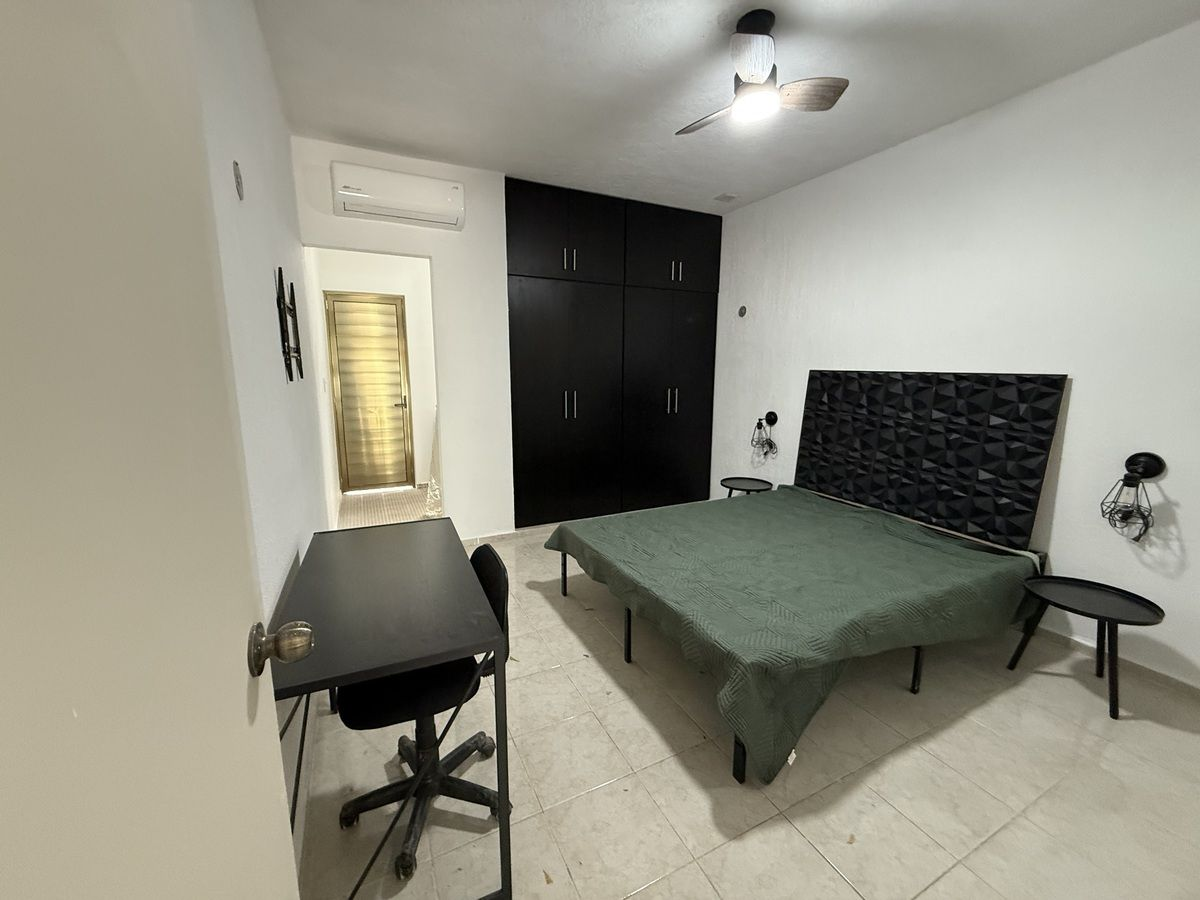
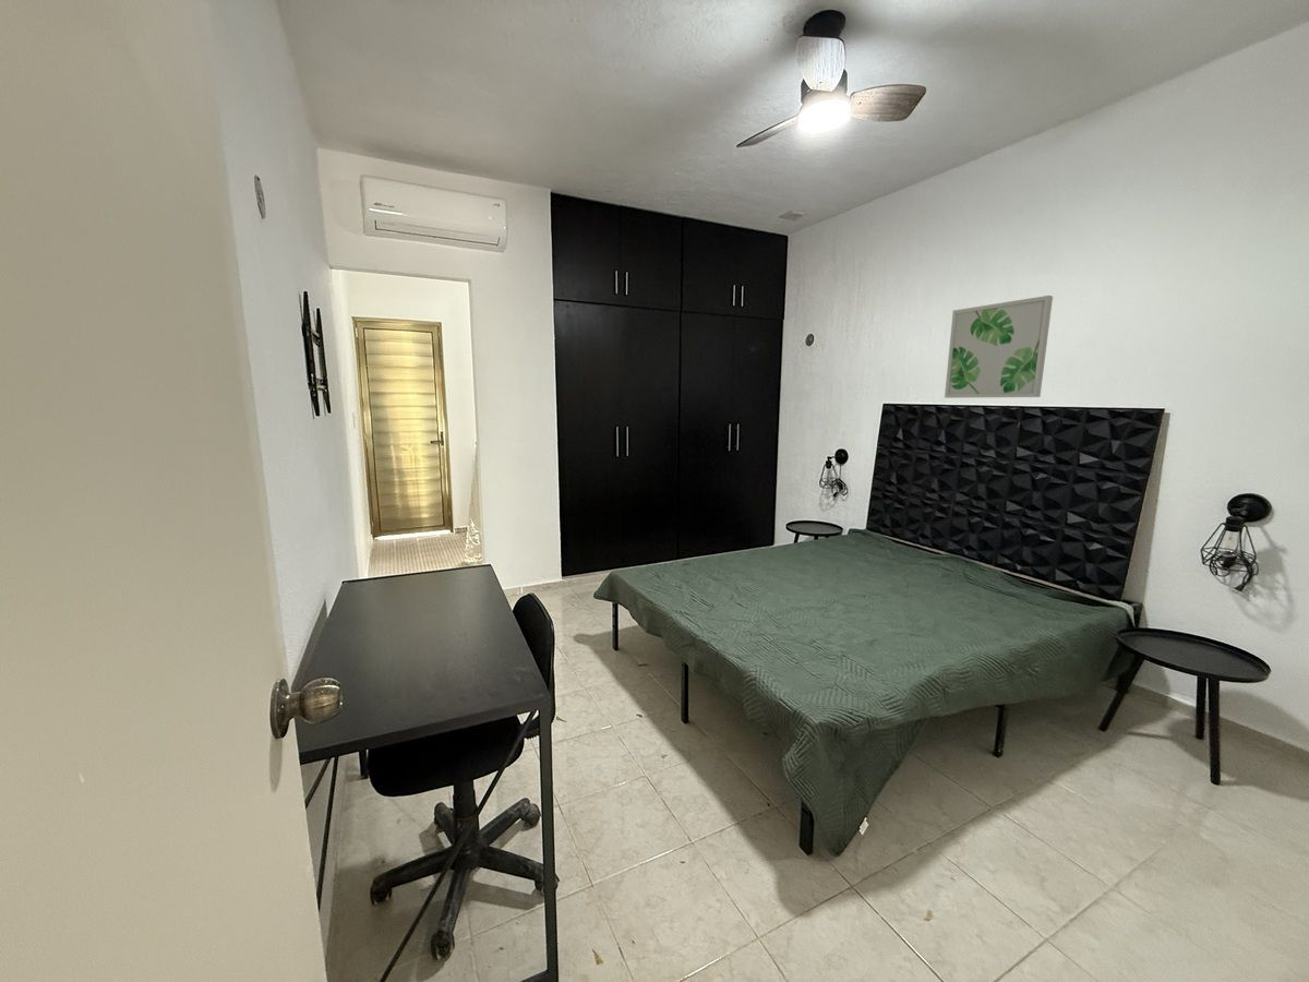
+ wall art (994, 350)
